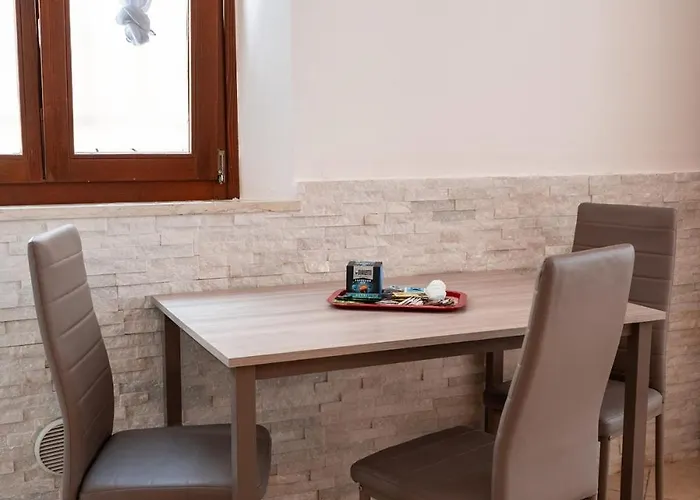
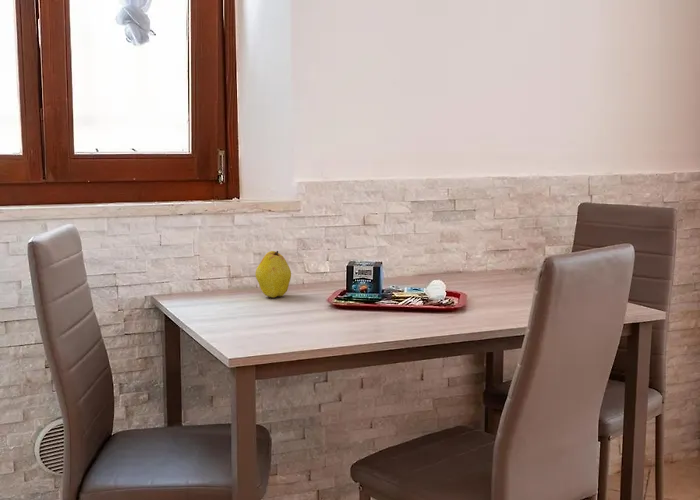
+ fruit (273, 273)
